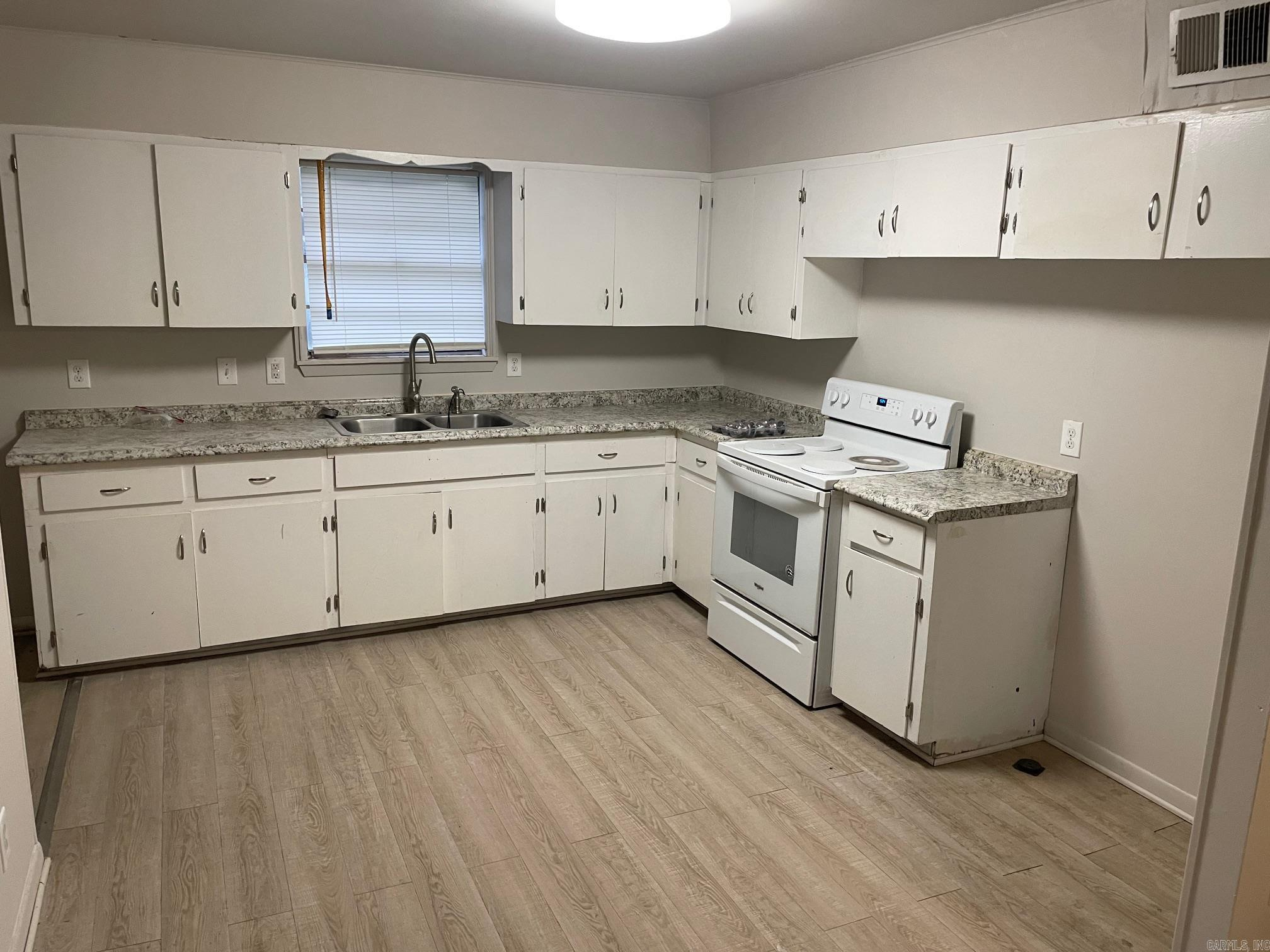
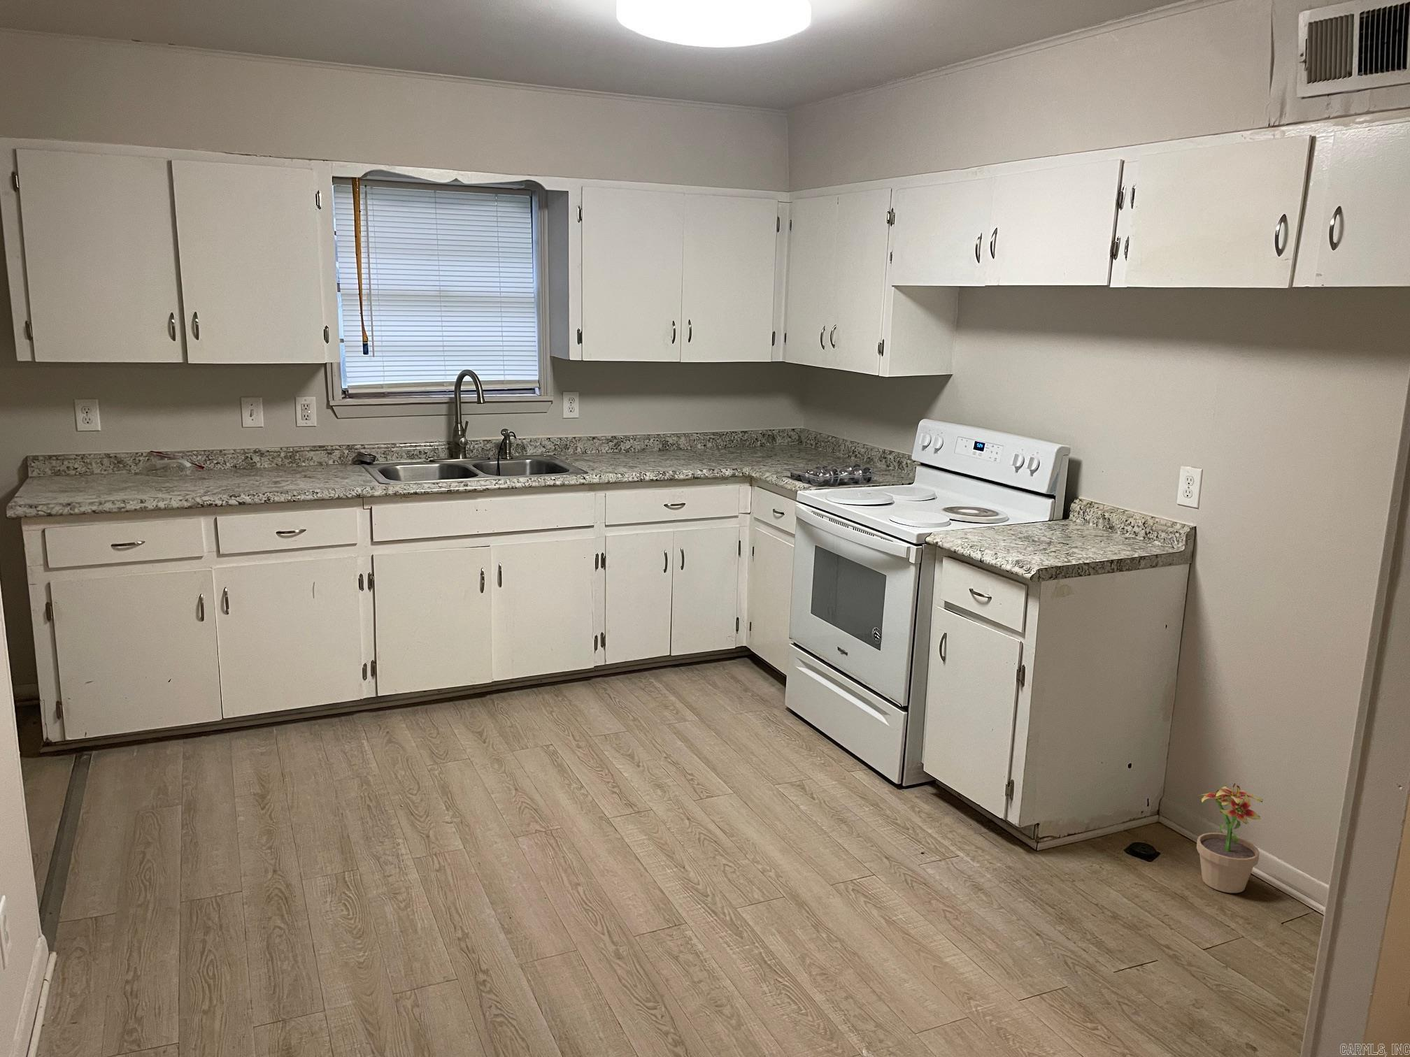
+ potted plant (1227, 834)
